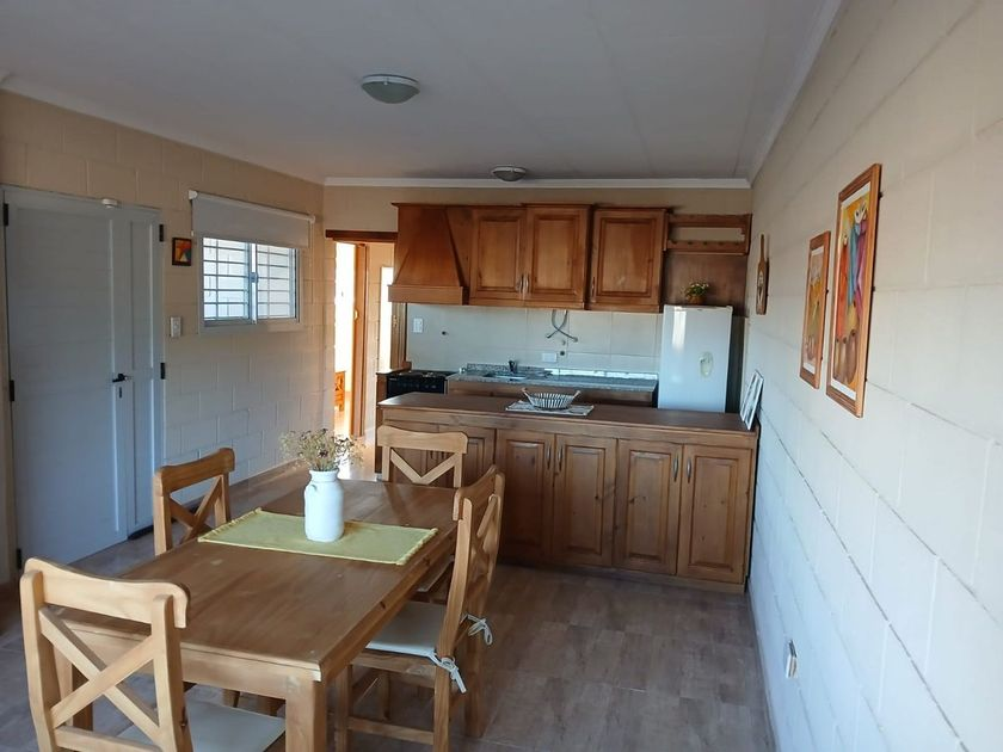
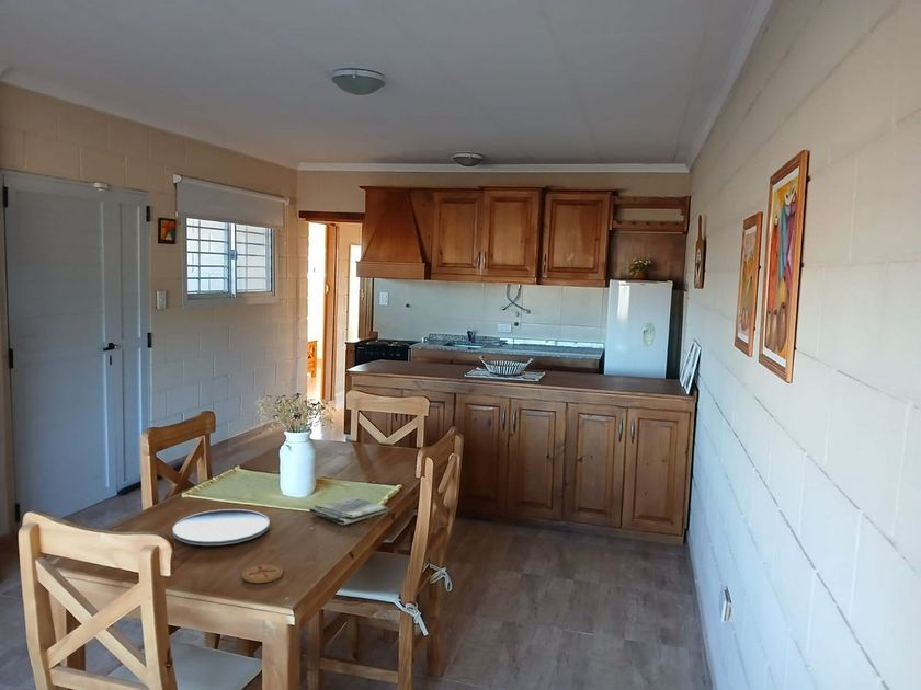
+ plate (221, 527)
+ dish towel (348, 508)
+ coaster (262, 573)
